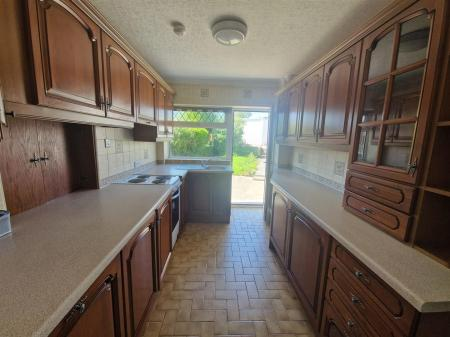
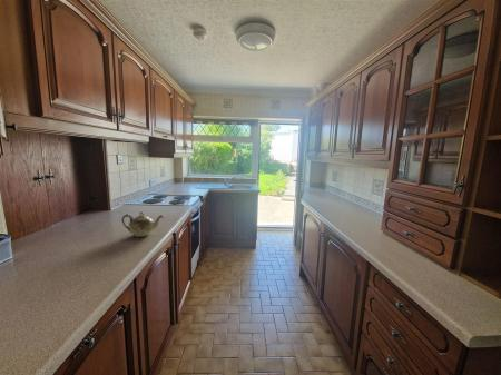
+ teapot (144, 223)
